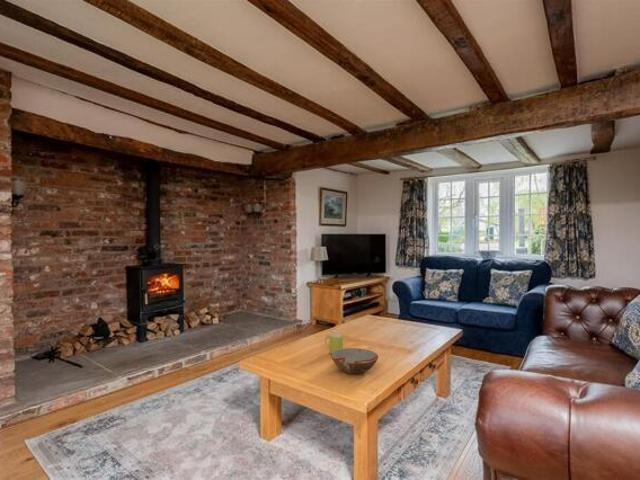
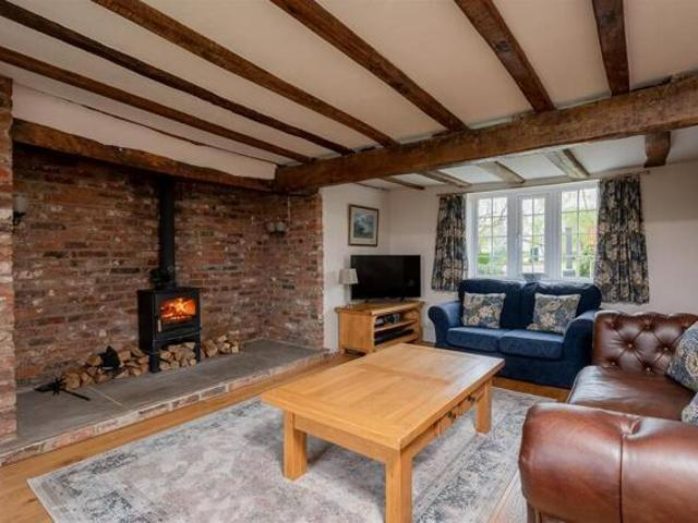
- bowl (354, 362)
- mug (333, 343)
